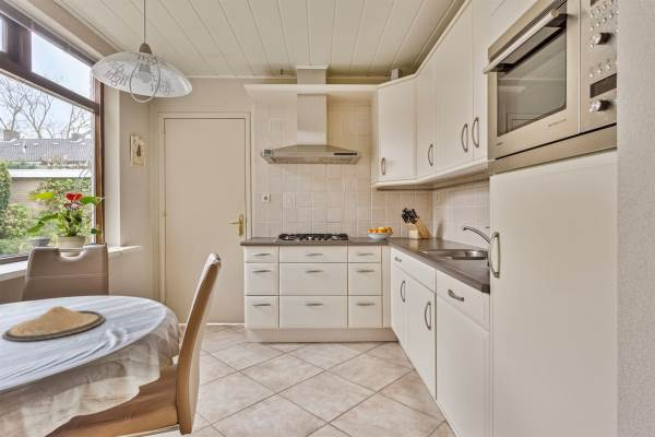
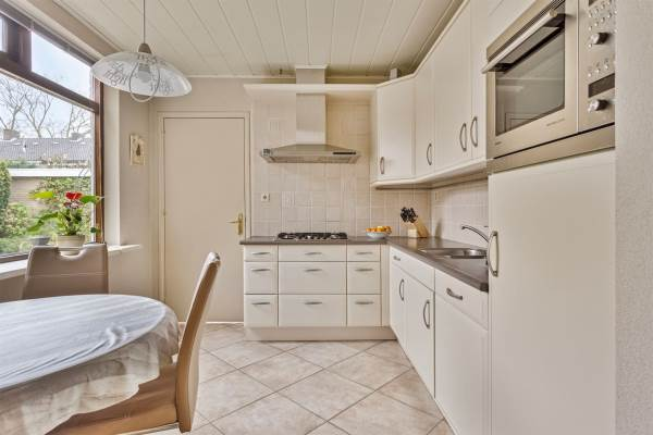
- plate (58, 315)
